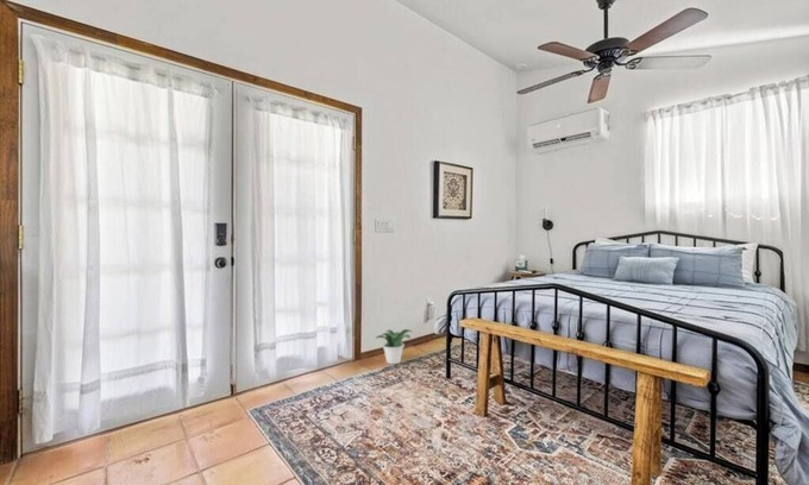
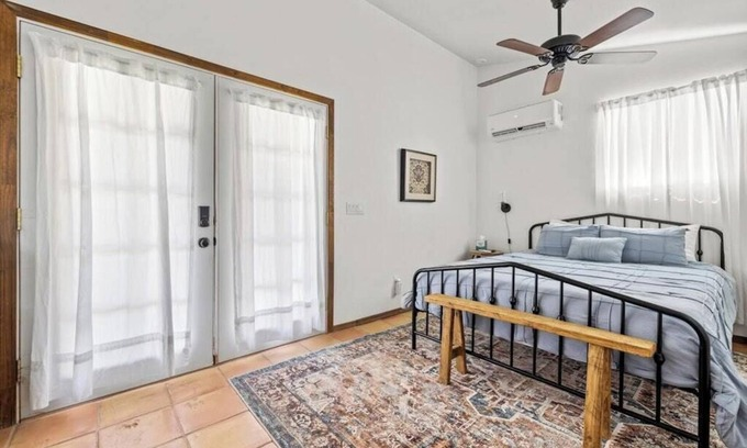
- potted plant (396, 346)
